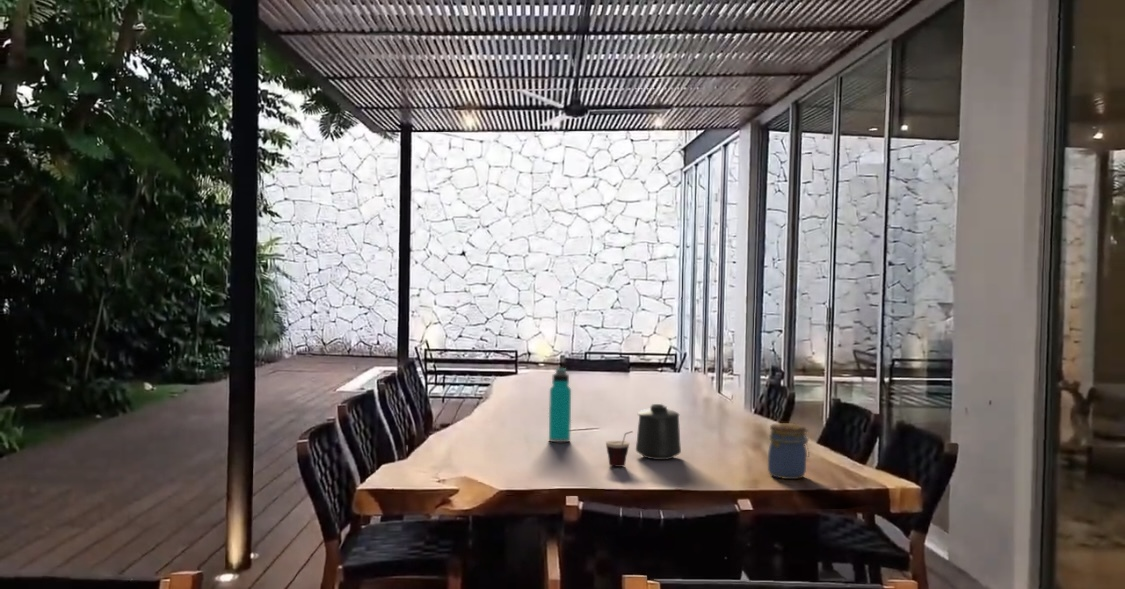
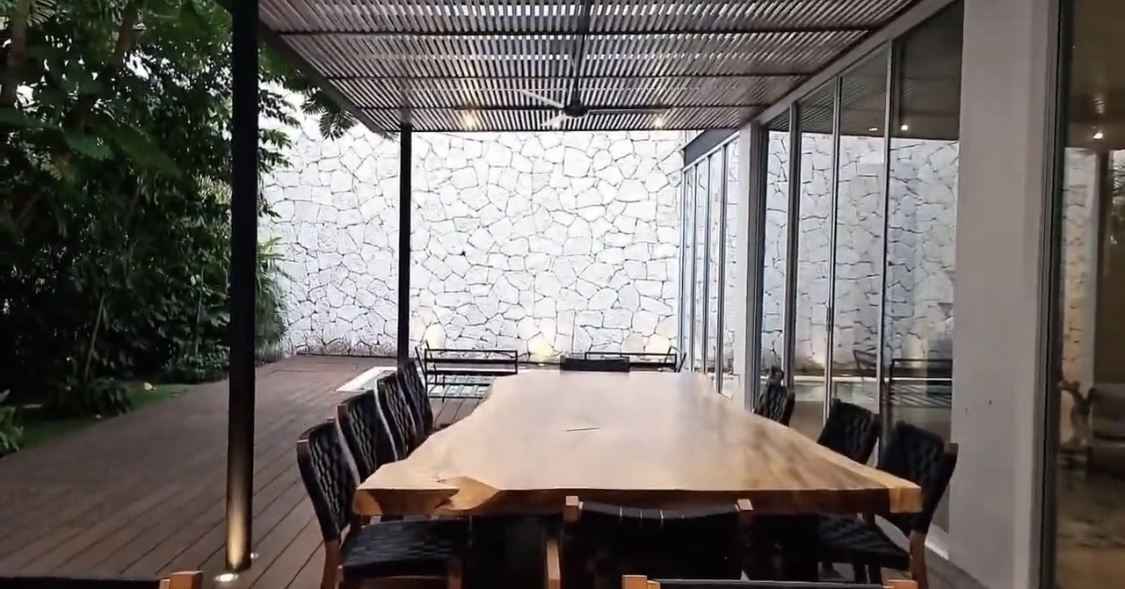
- water bottle (560, 404)
- mug (656, 429)
- cup (621, 447)
- jar (789, 449)
